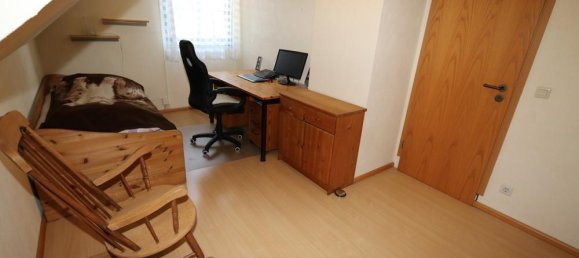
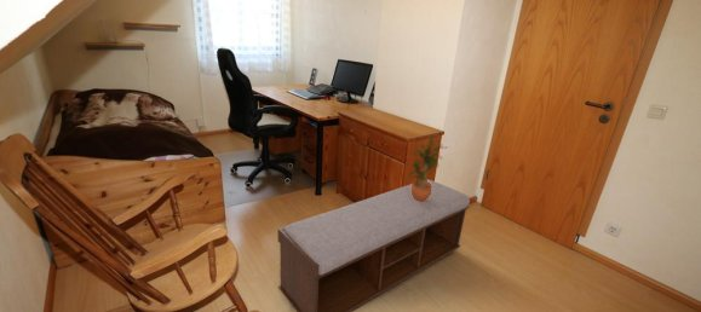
+ potted plant (425, 169)
+ bench (383, 241)
